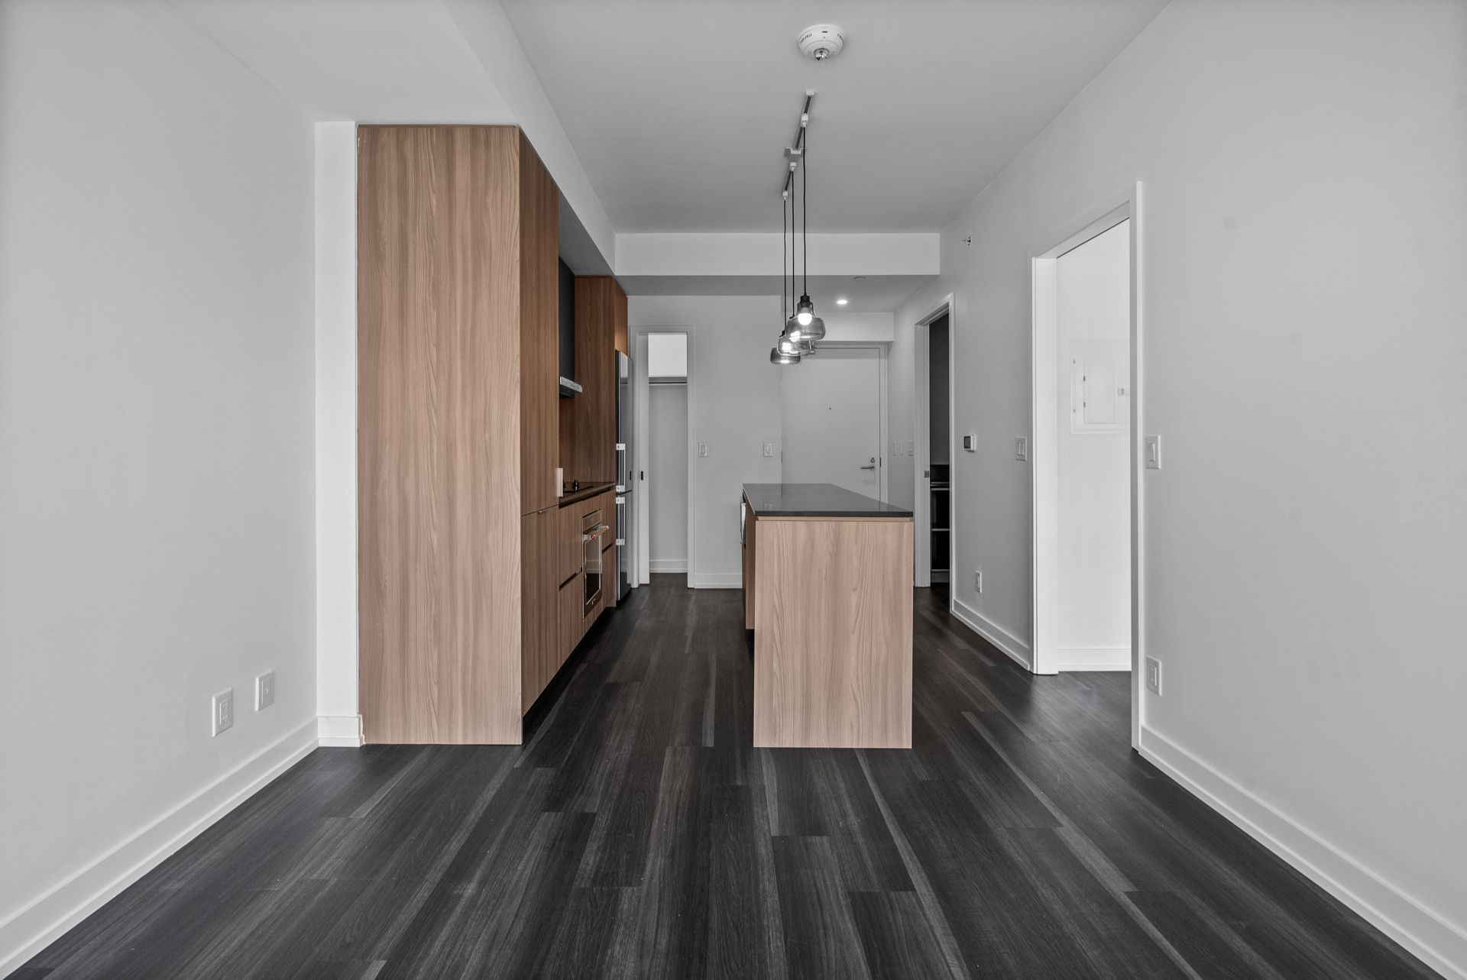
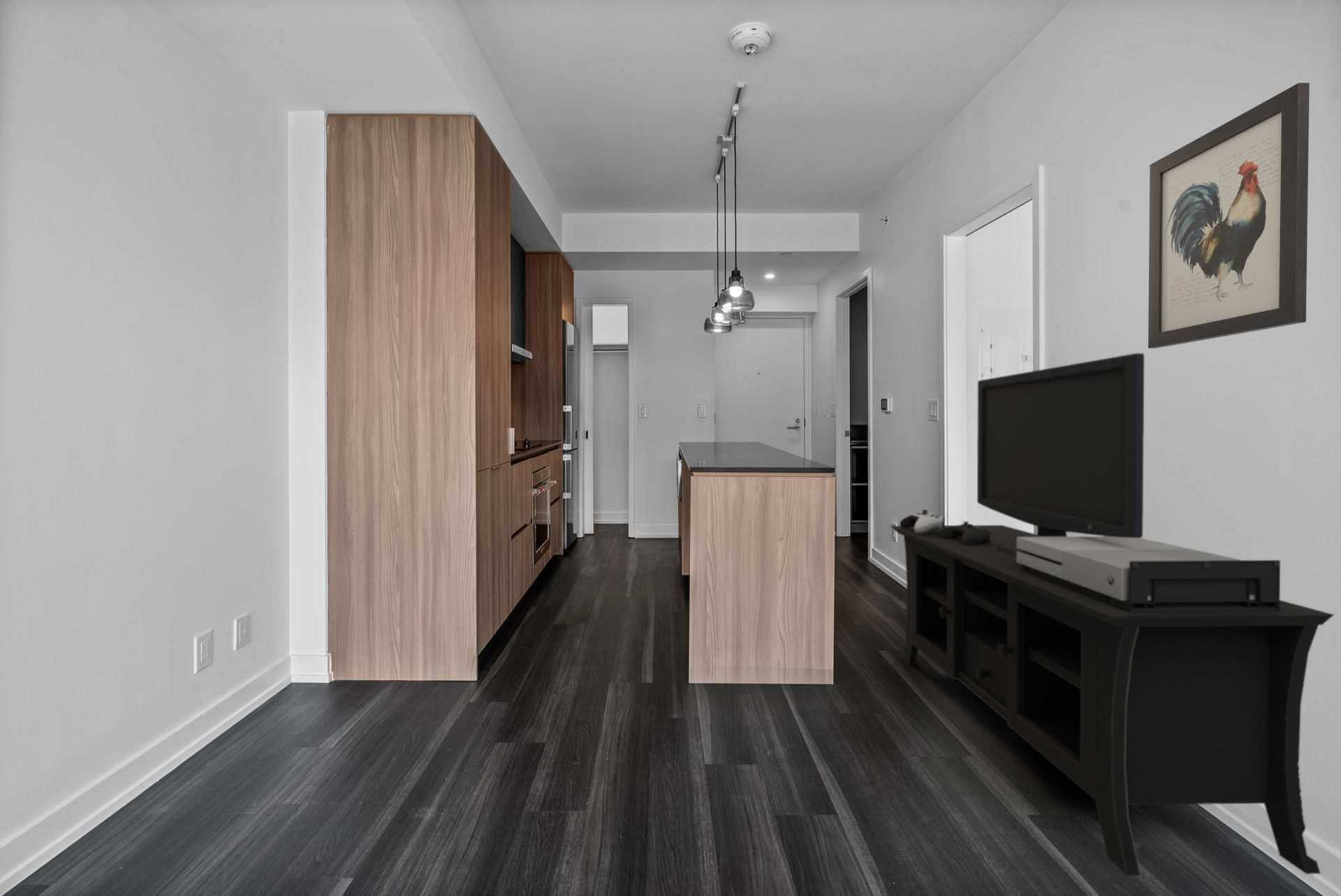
+ wall art (1217, 233)
+ media console (1038, 552)
